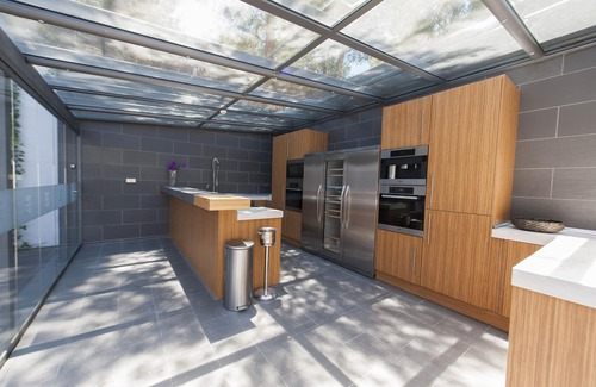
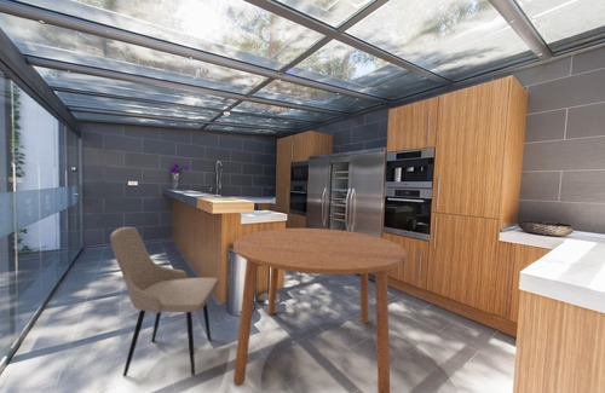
+ dining table (322, 273)
+ dining chair (166, 293)
